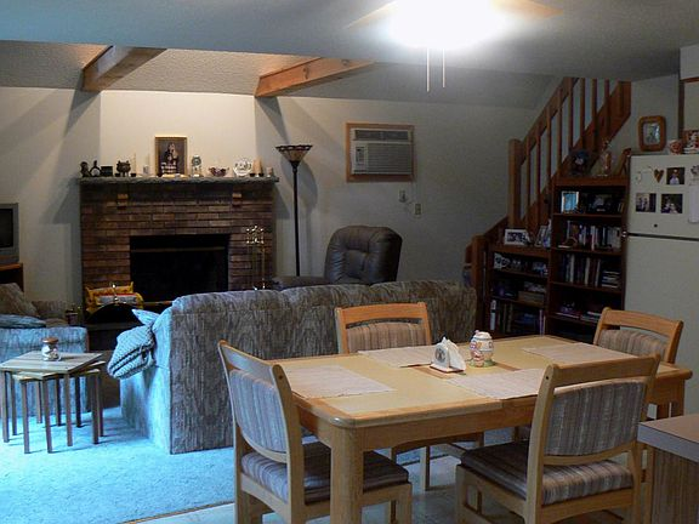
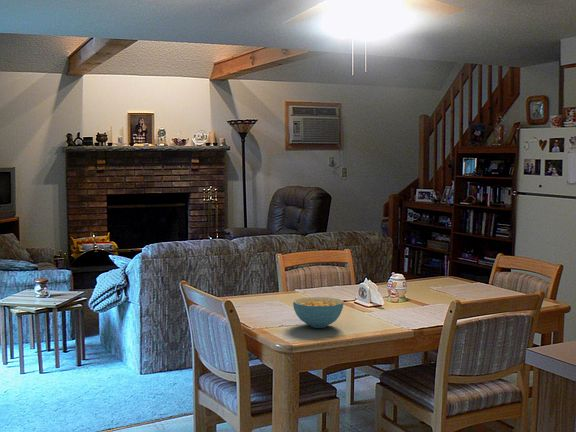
+ cereal bowl (318, 313)
